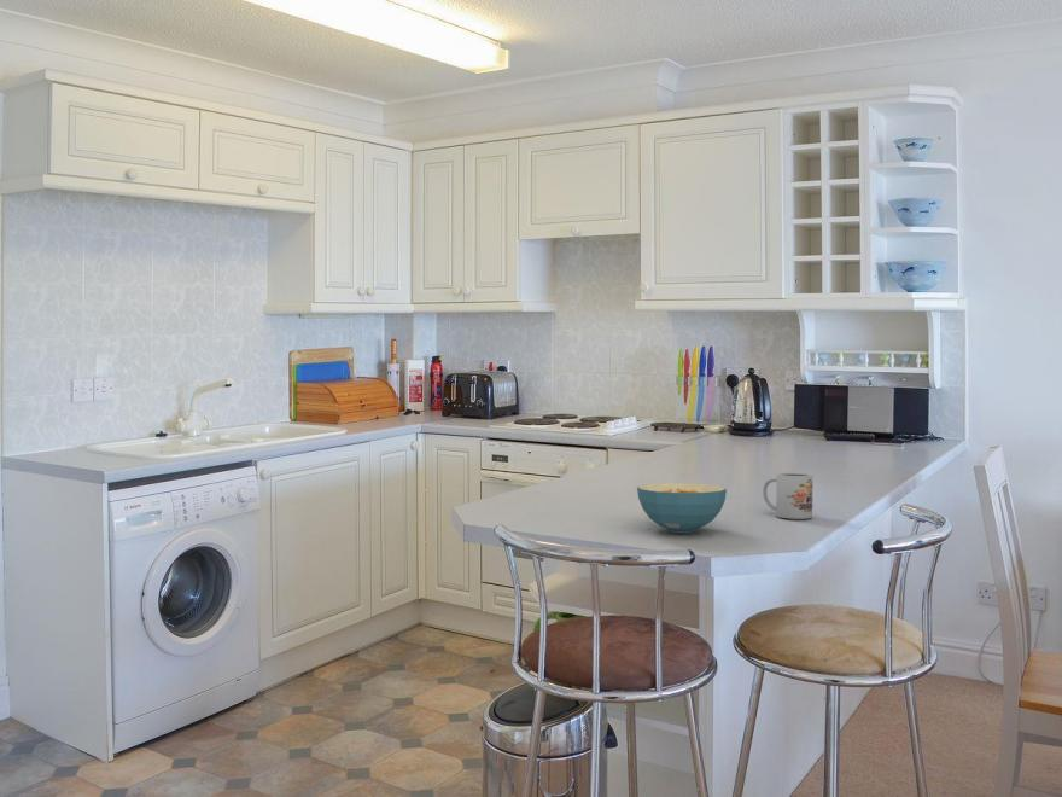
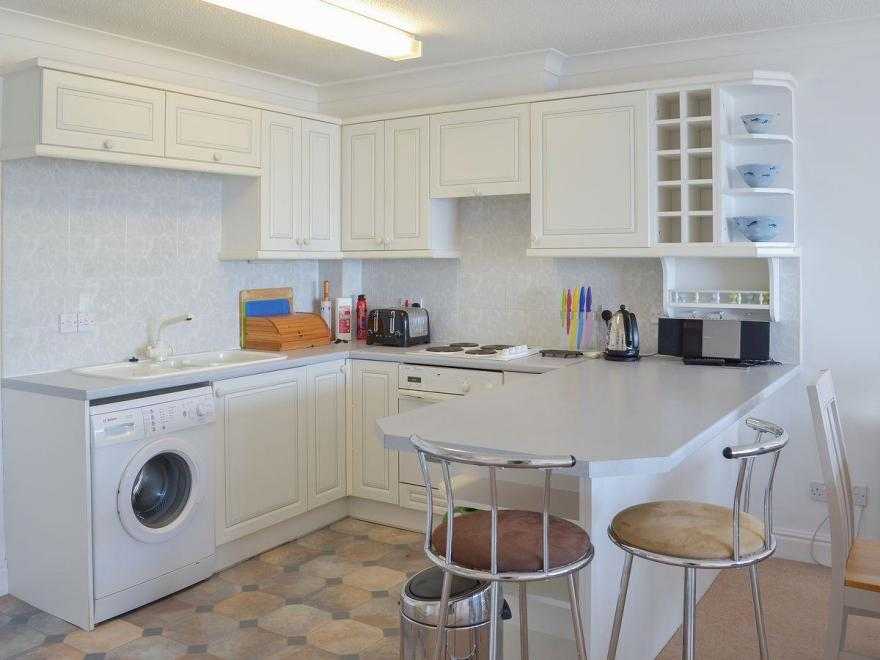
- mug (787, 494)
- cereal bowl (681, 508)
